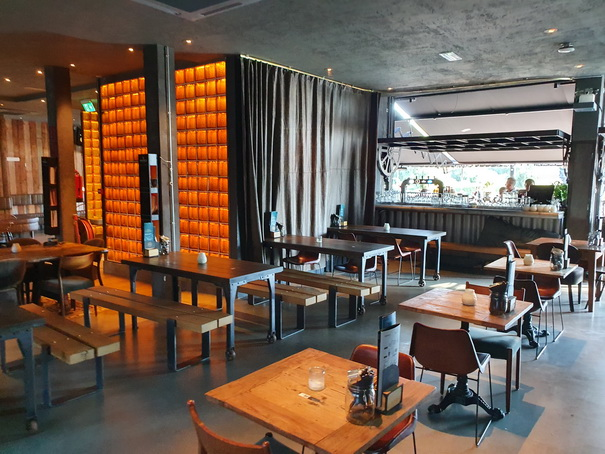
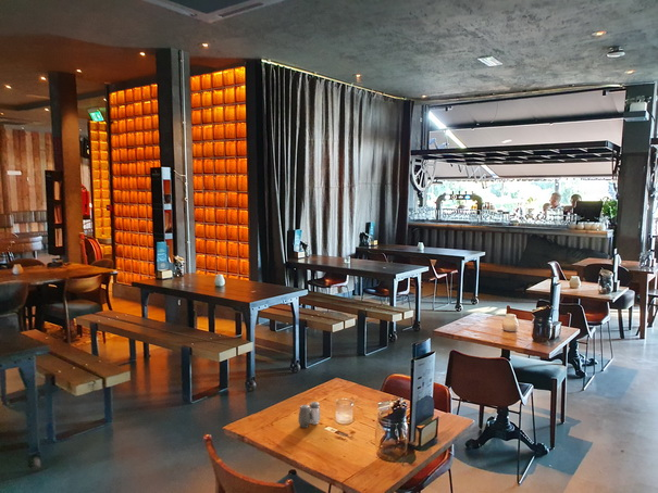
+ salt and pepper shaker (309, 414)
